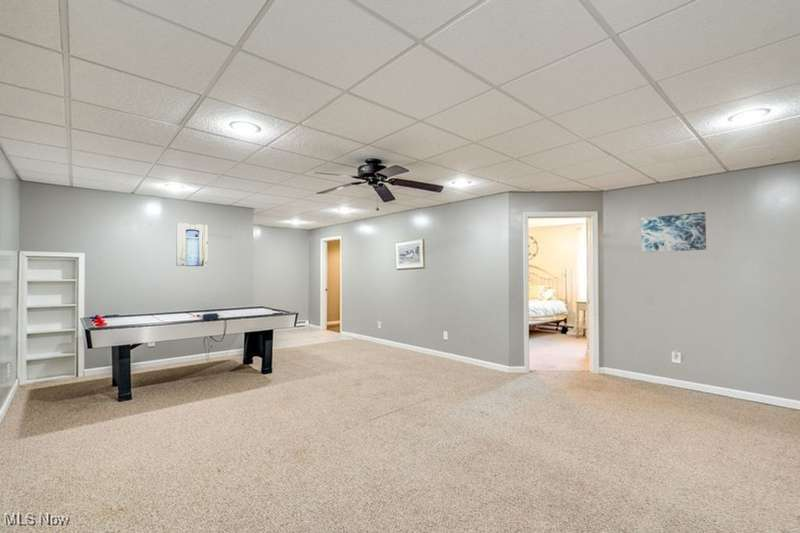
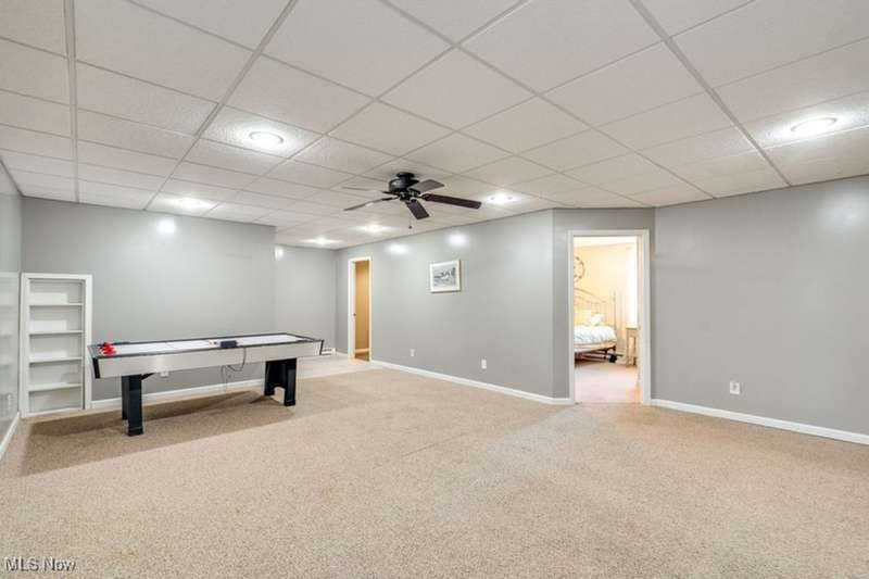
- wall art (192, 245)
- wall art (672, 233)
